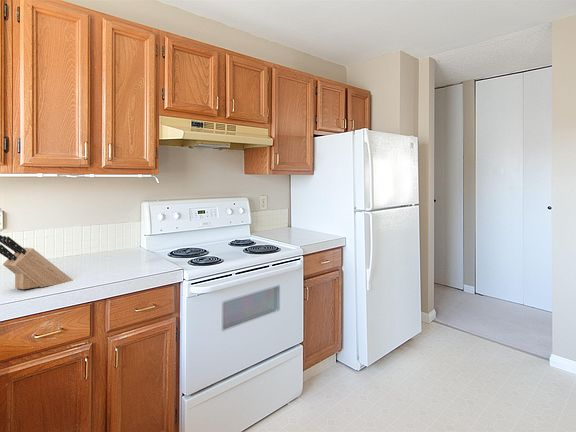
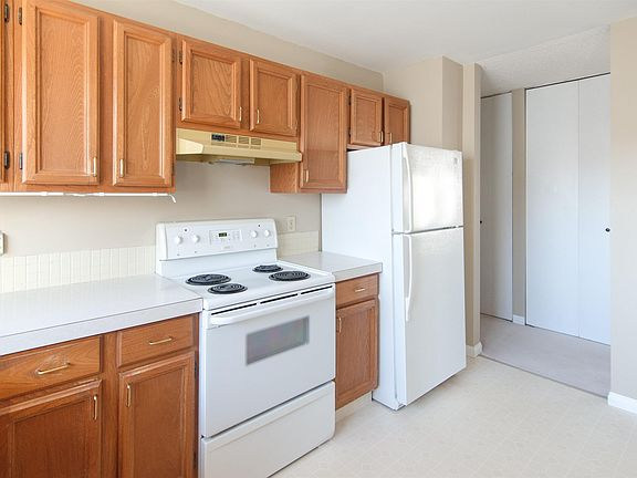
- knife block (34, 260)
